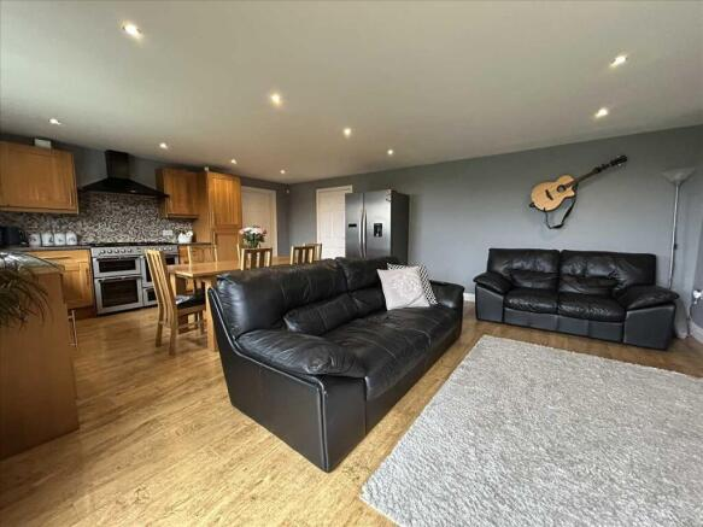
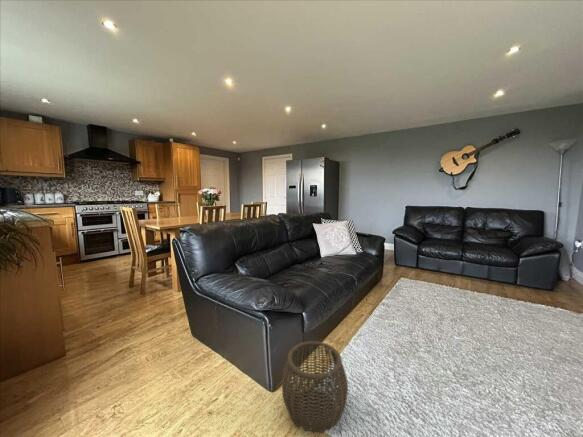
+ woven basket (314, 382)
